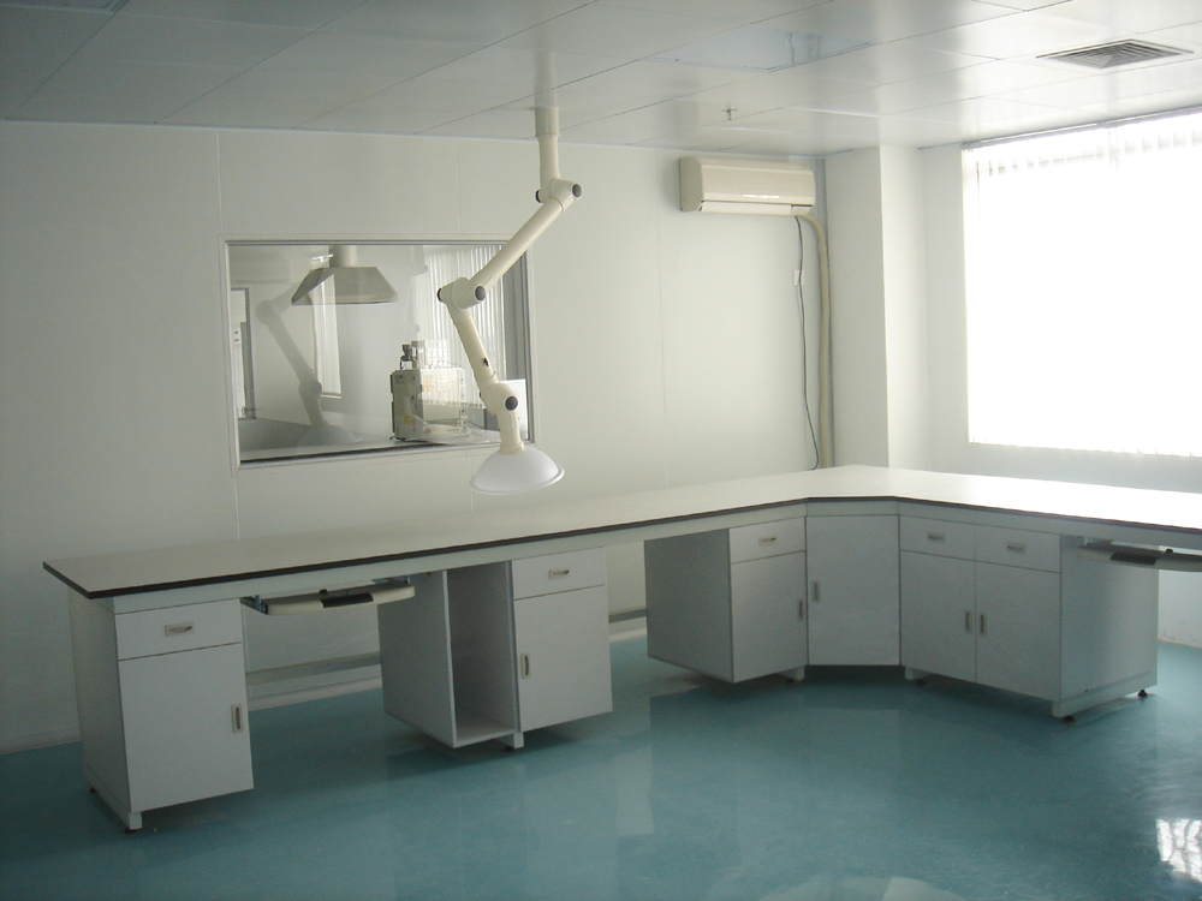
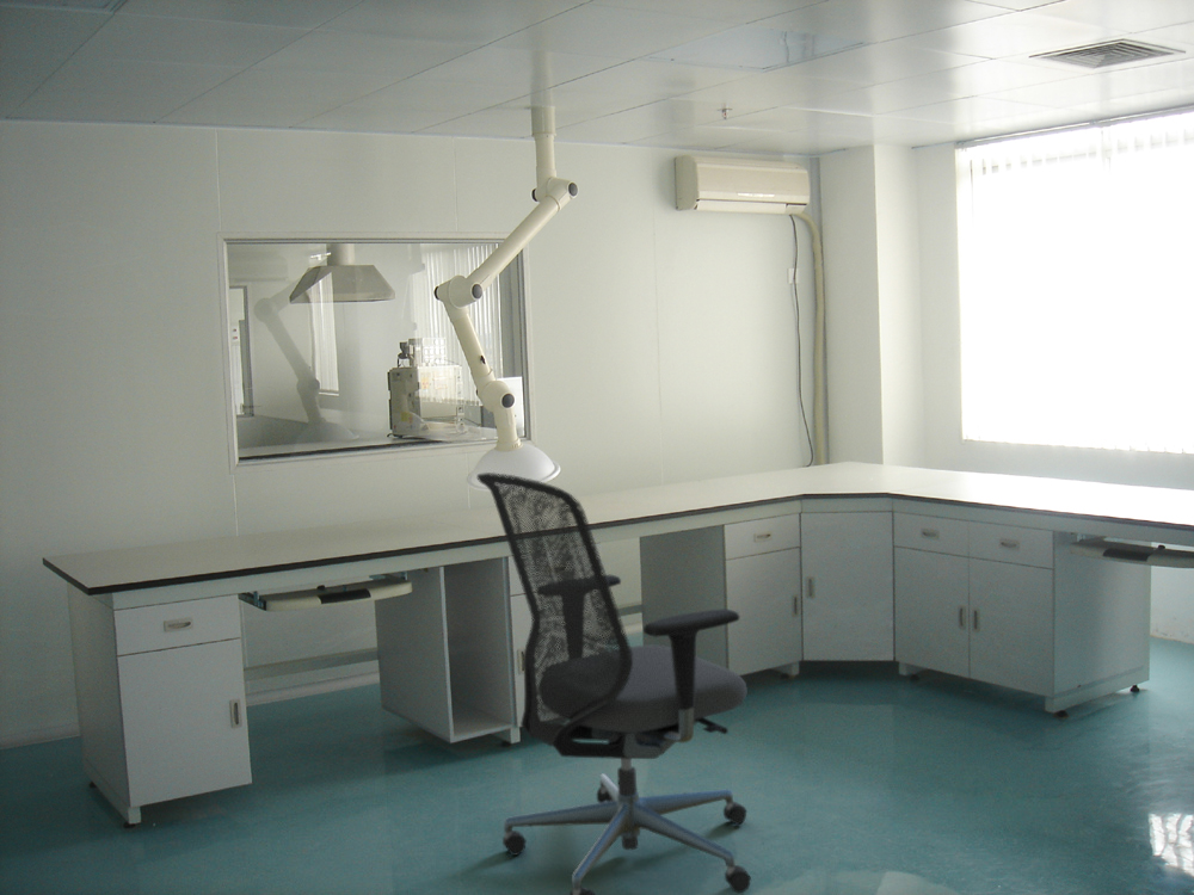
+ office chair (633, 659)
